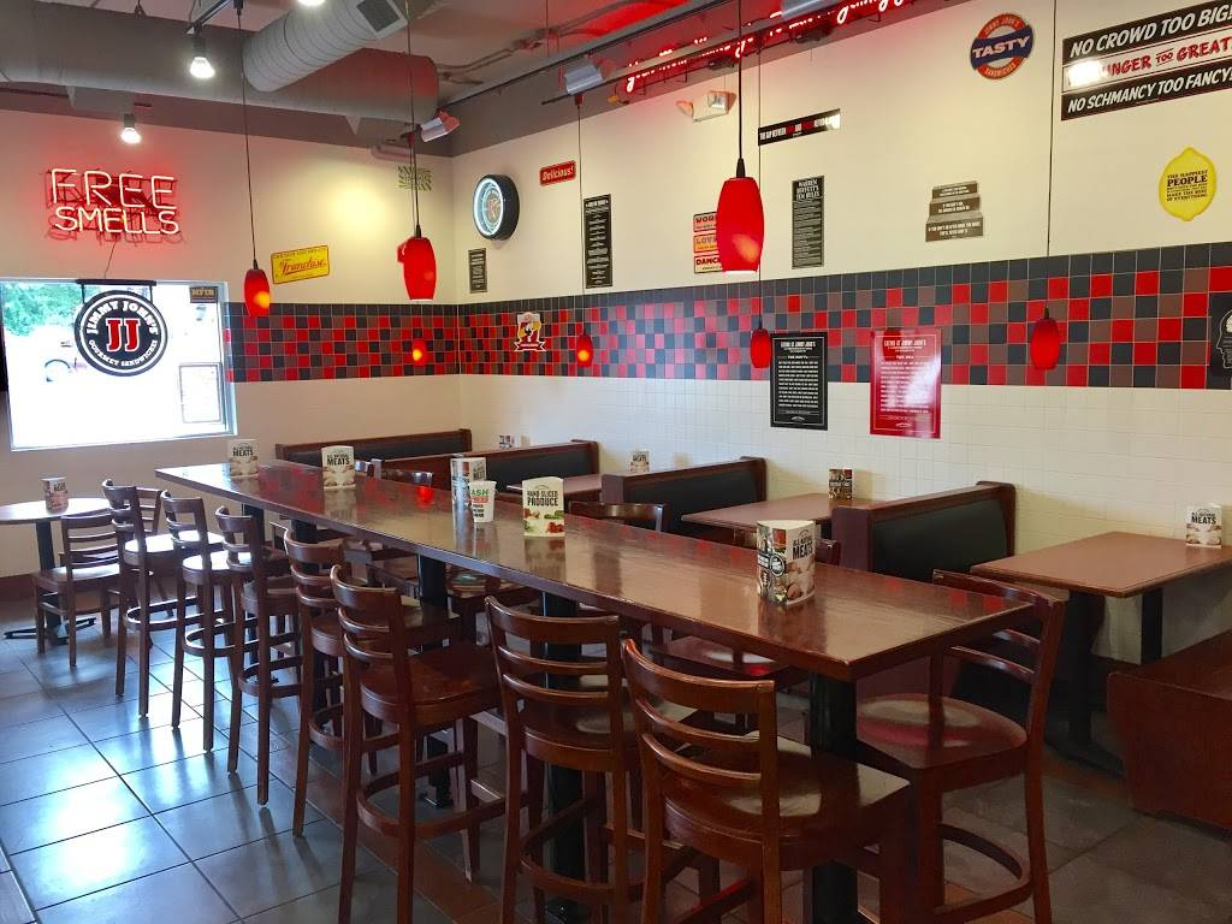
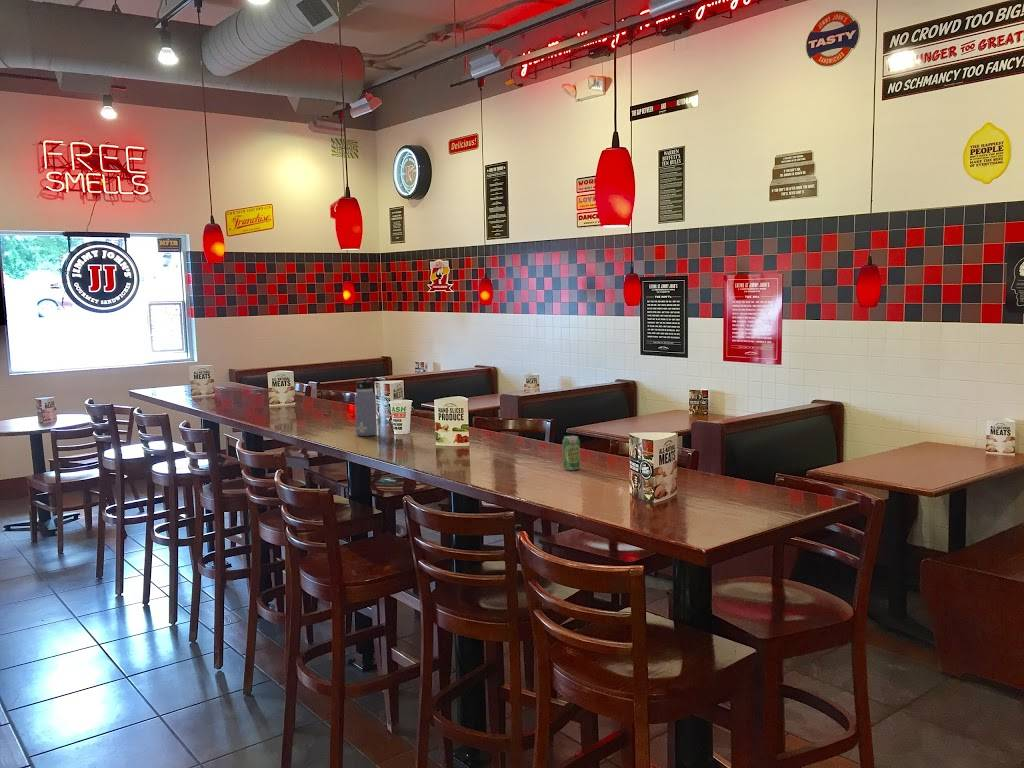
+ water bottle (366, 404)
+ beverage can (571, 452)
